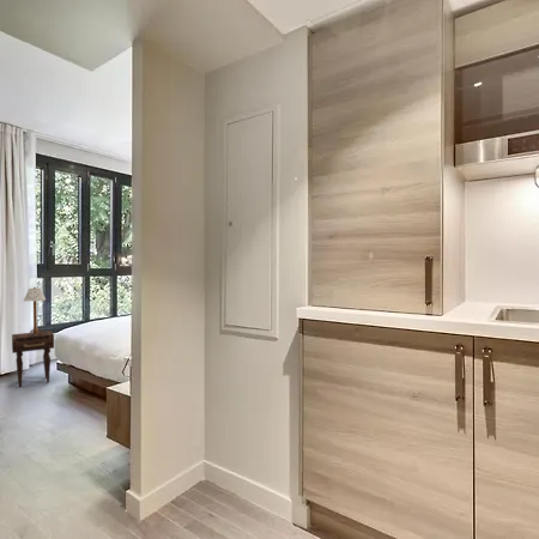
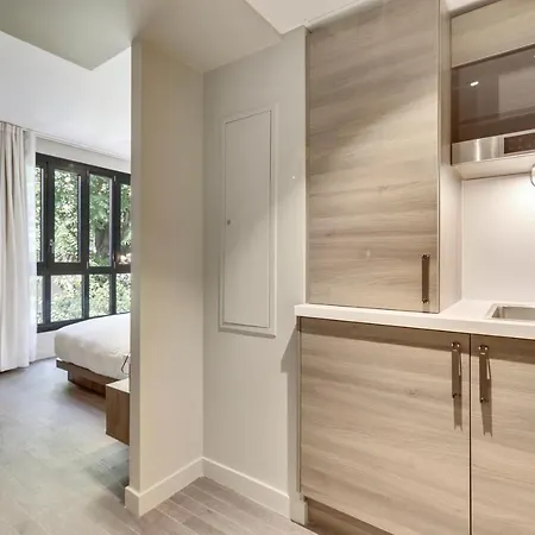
- table lamp (35, 310)
- nightstand (34, 350)
